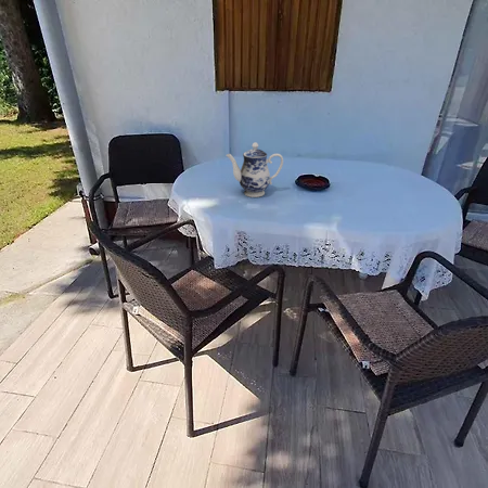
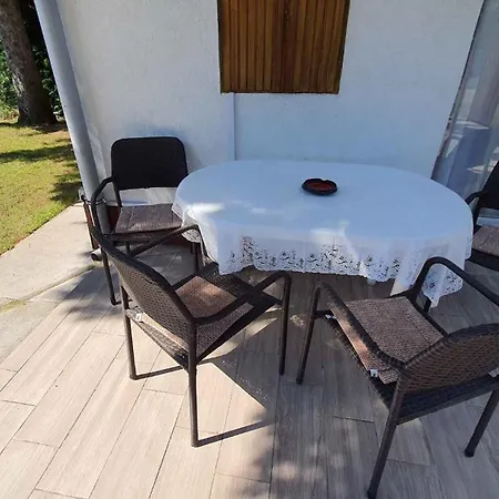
- teapot (254, 168)
